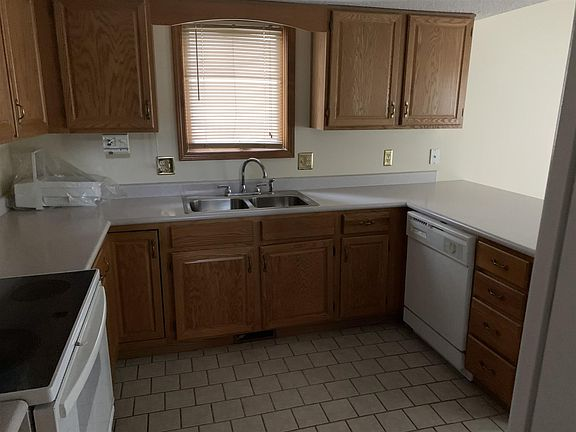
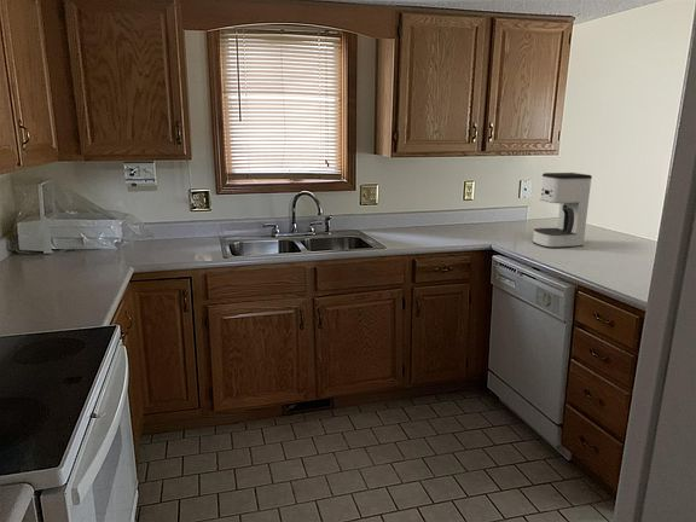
+ coffee maker (561, 209)
